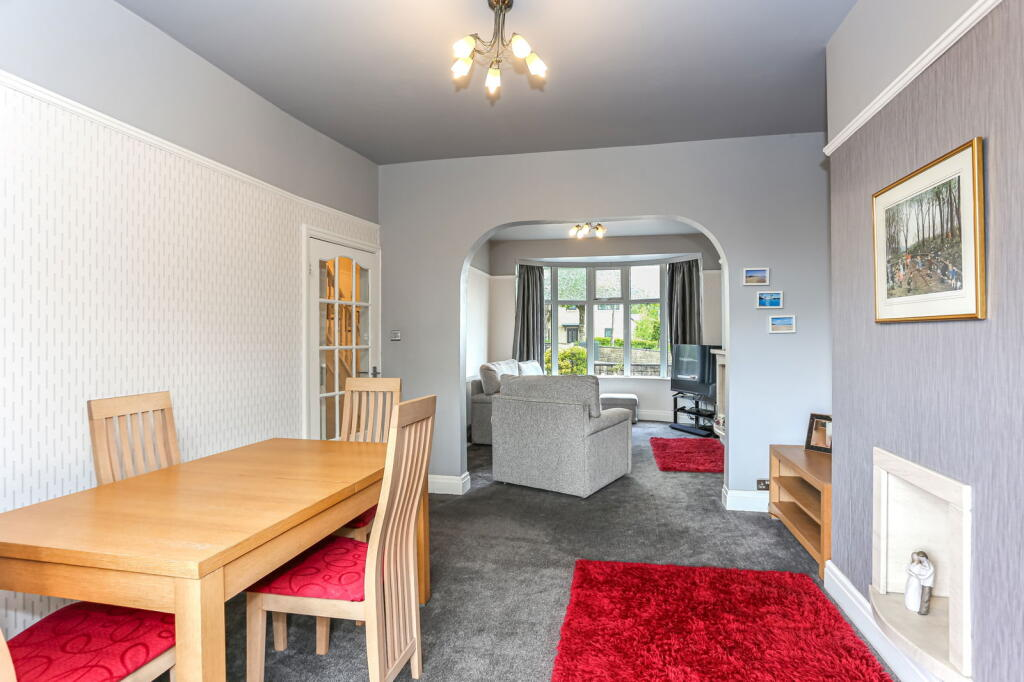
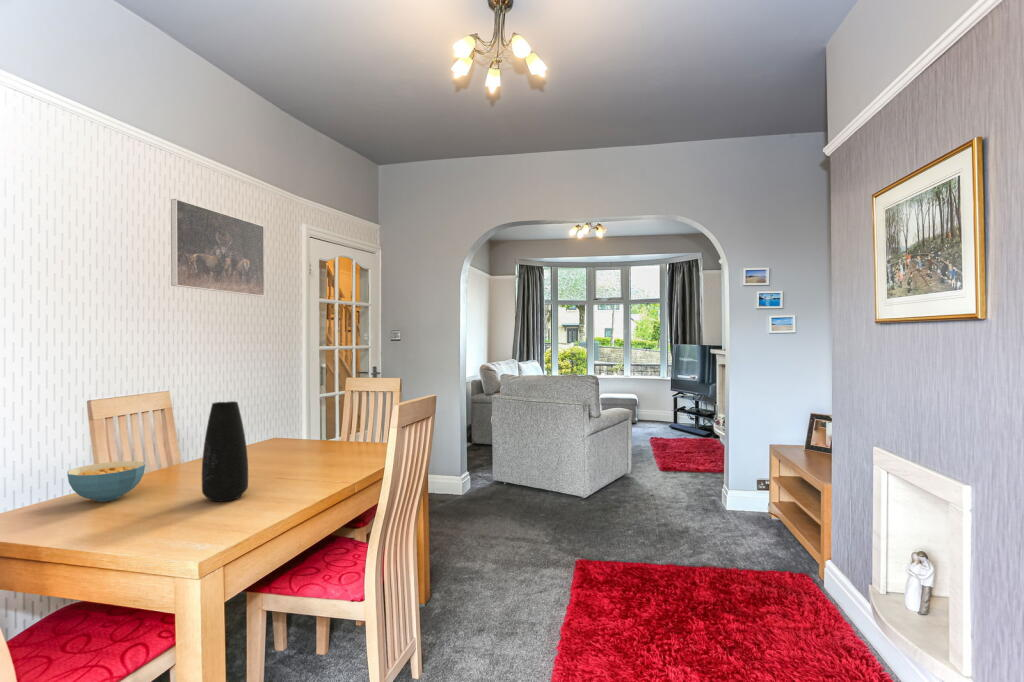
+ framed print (222, 252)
+ vase (225, 450)
+ cereal bowl (107, 483)
